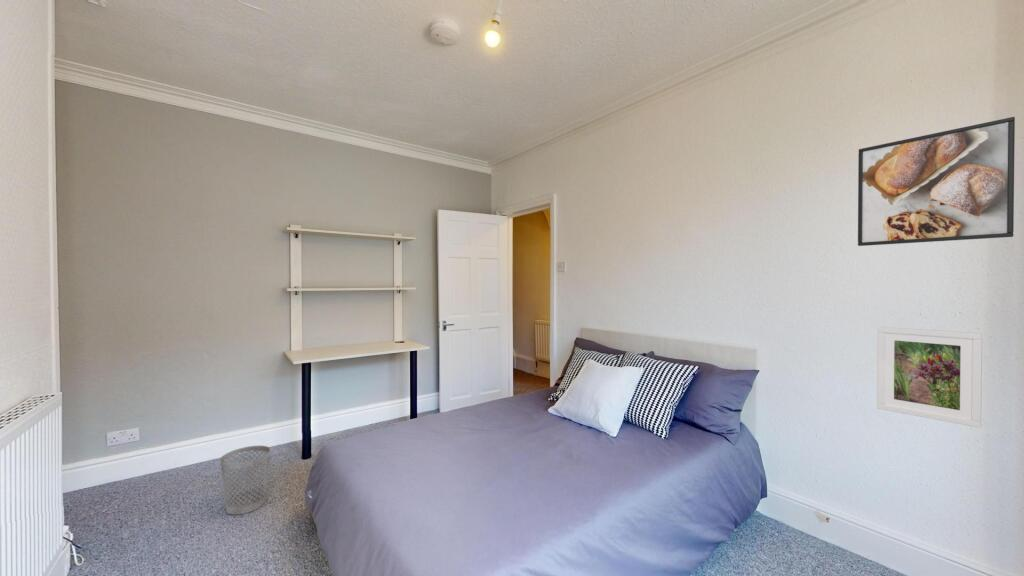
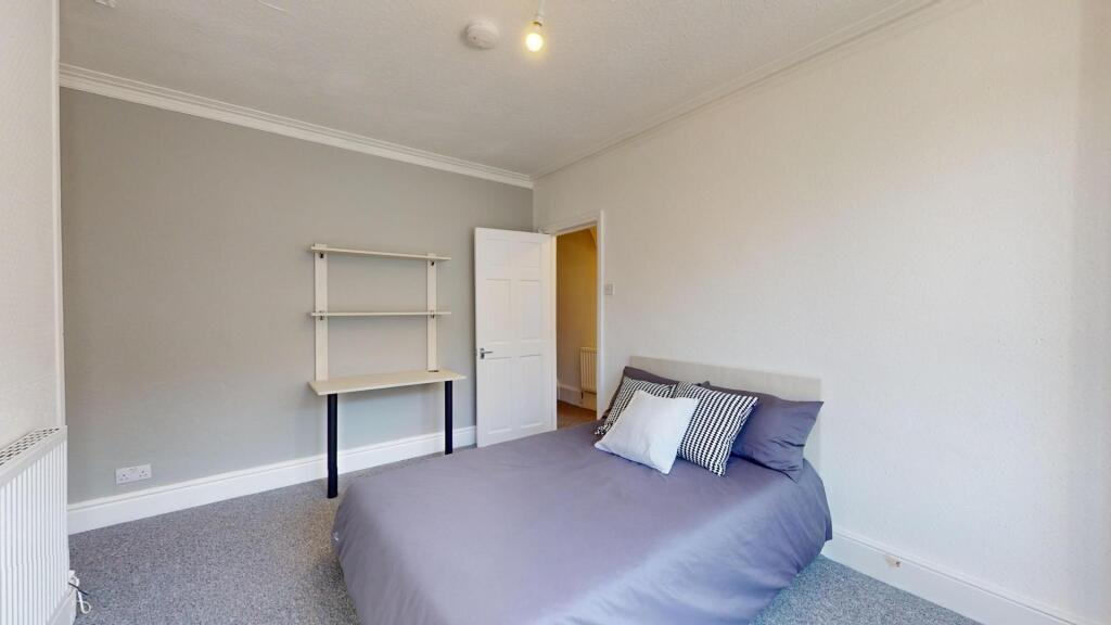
- wastebasket (246, 479)
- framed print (925, 373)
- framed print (927, 188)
